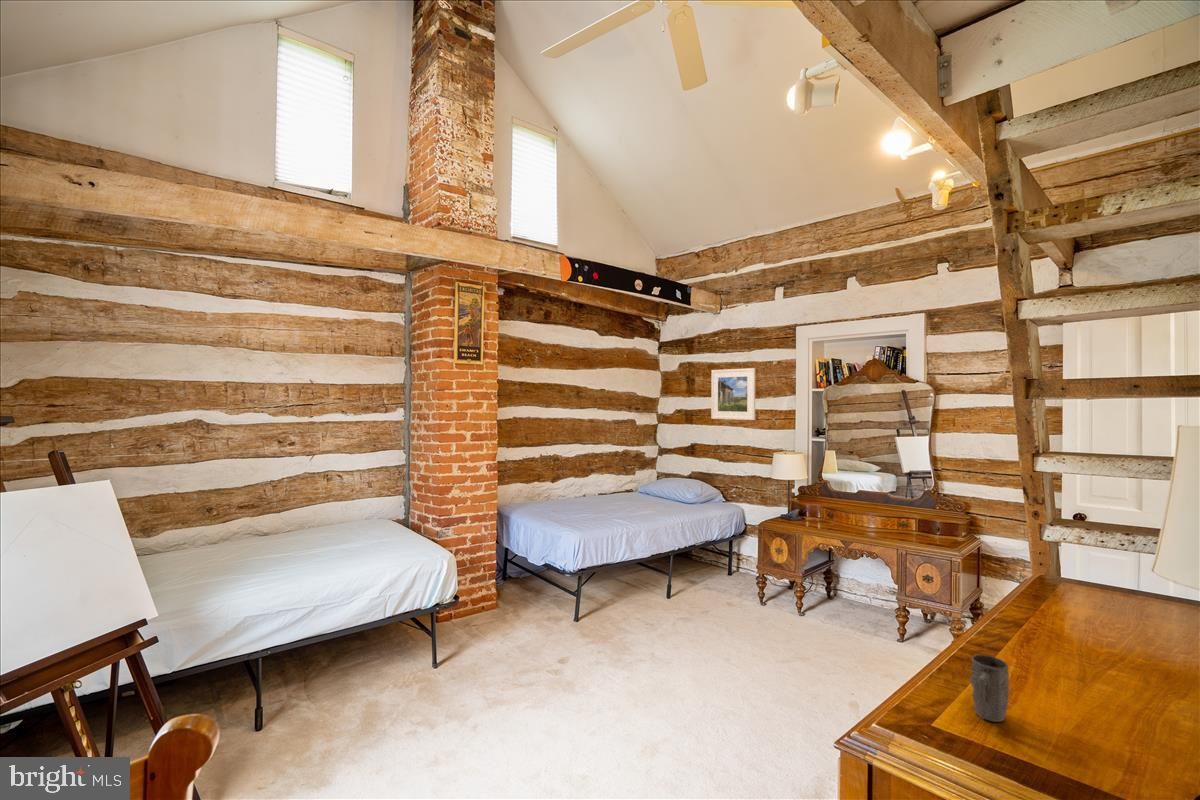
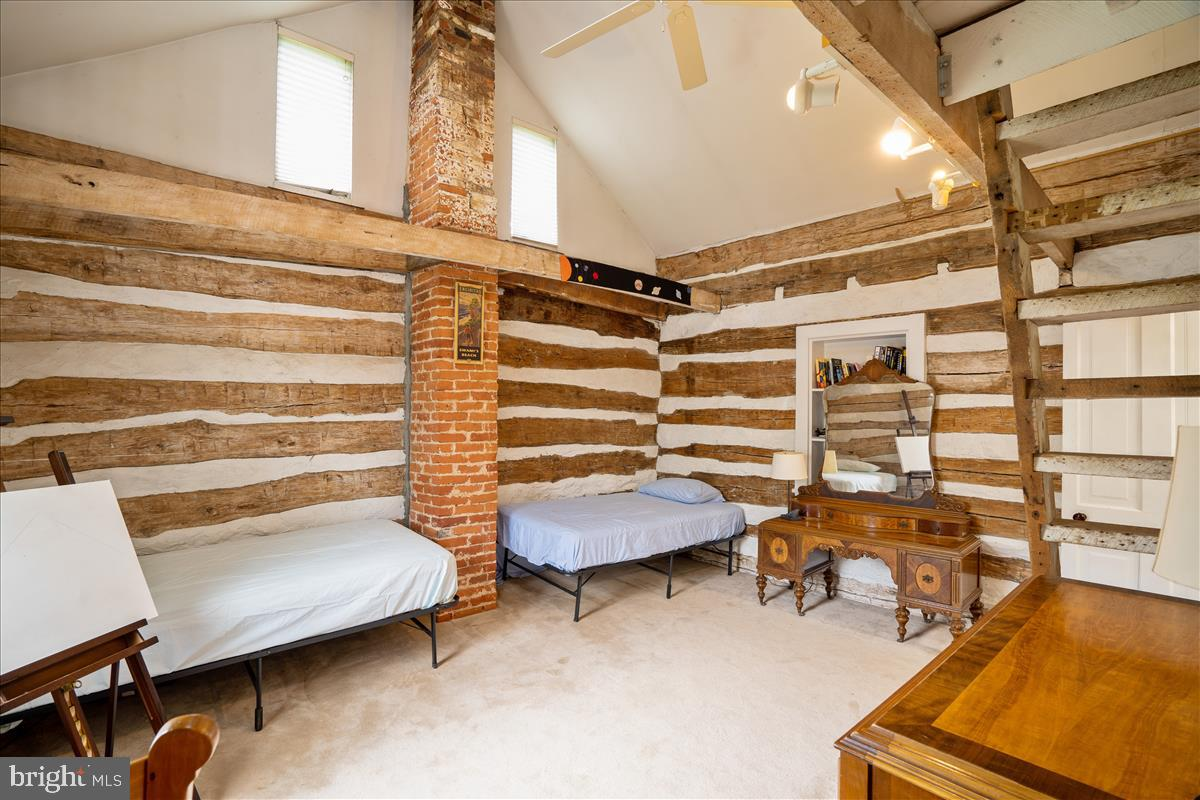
- mug (987, 690)
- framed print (732, 394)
